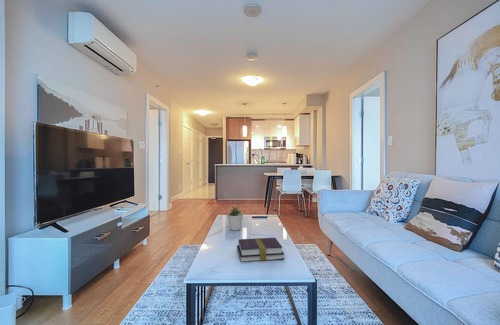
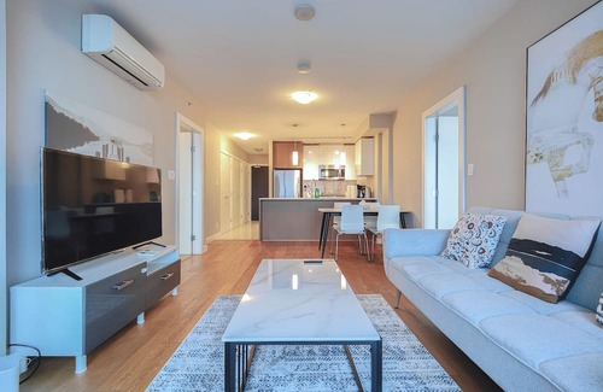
- book (259, 248)
- potted plant (234, 216)
